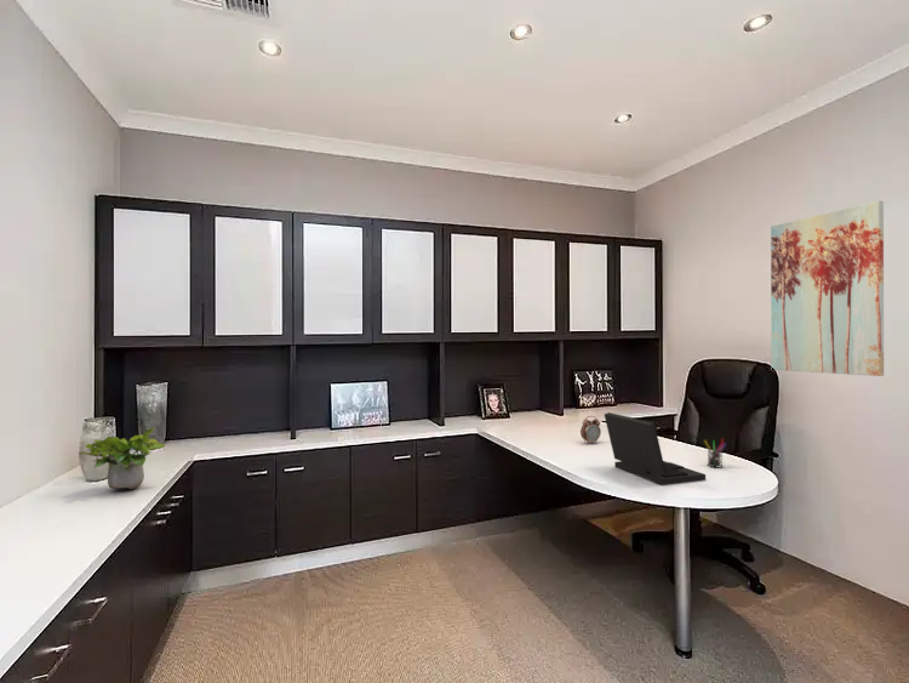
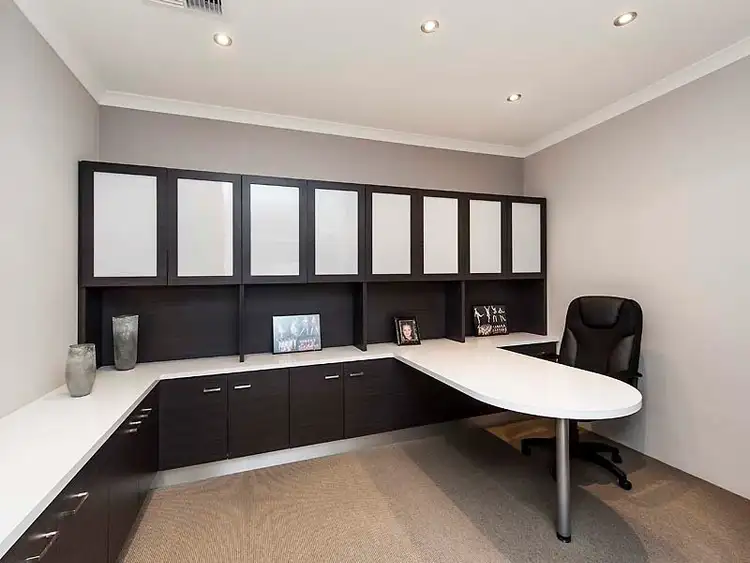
- alarm clock (590, 429)
- wall art (822, 294)
- potted plant (122, 460)
- pen holder (715, 451)
- laptop (652, 444)
